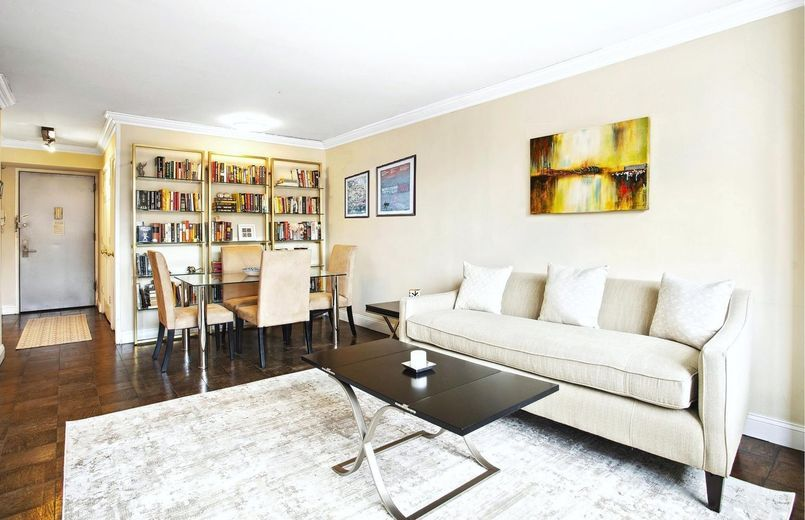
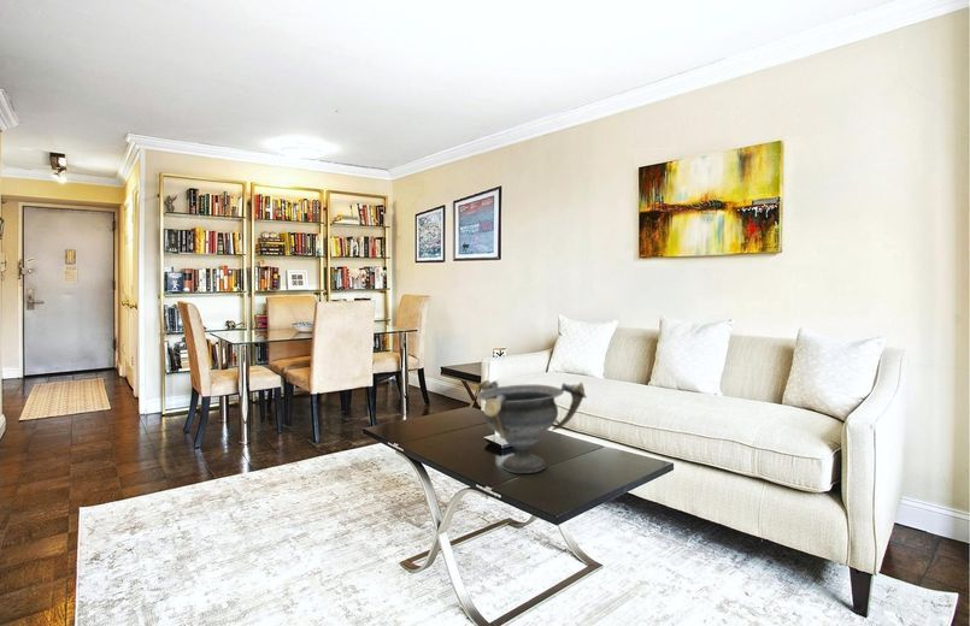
+ decorative bowl (529, 426)
